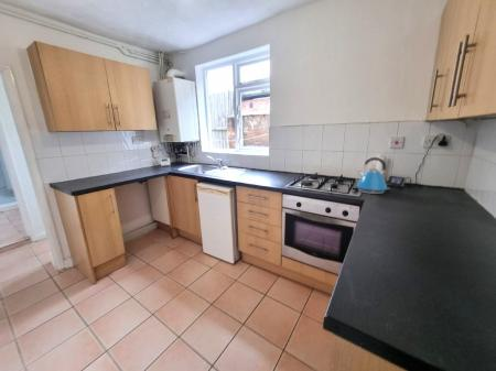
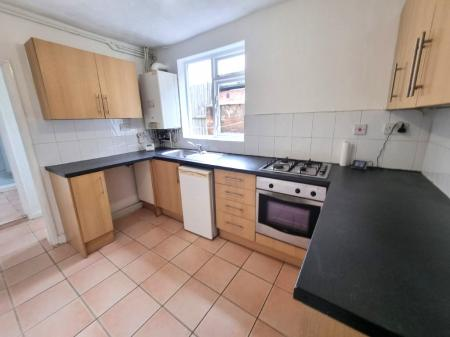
- kettle (374, 174)
